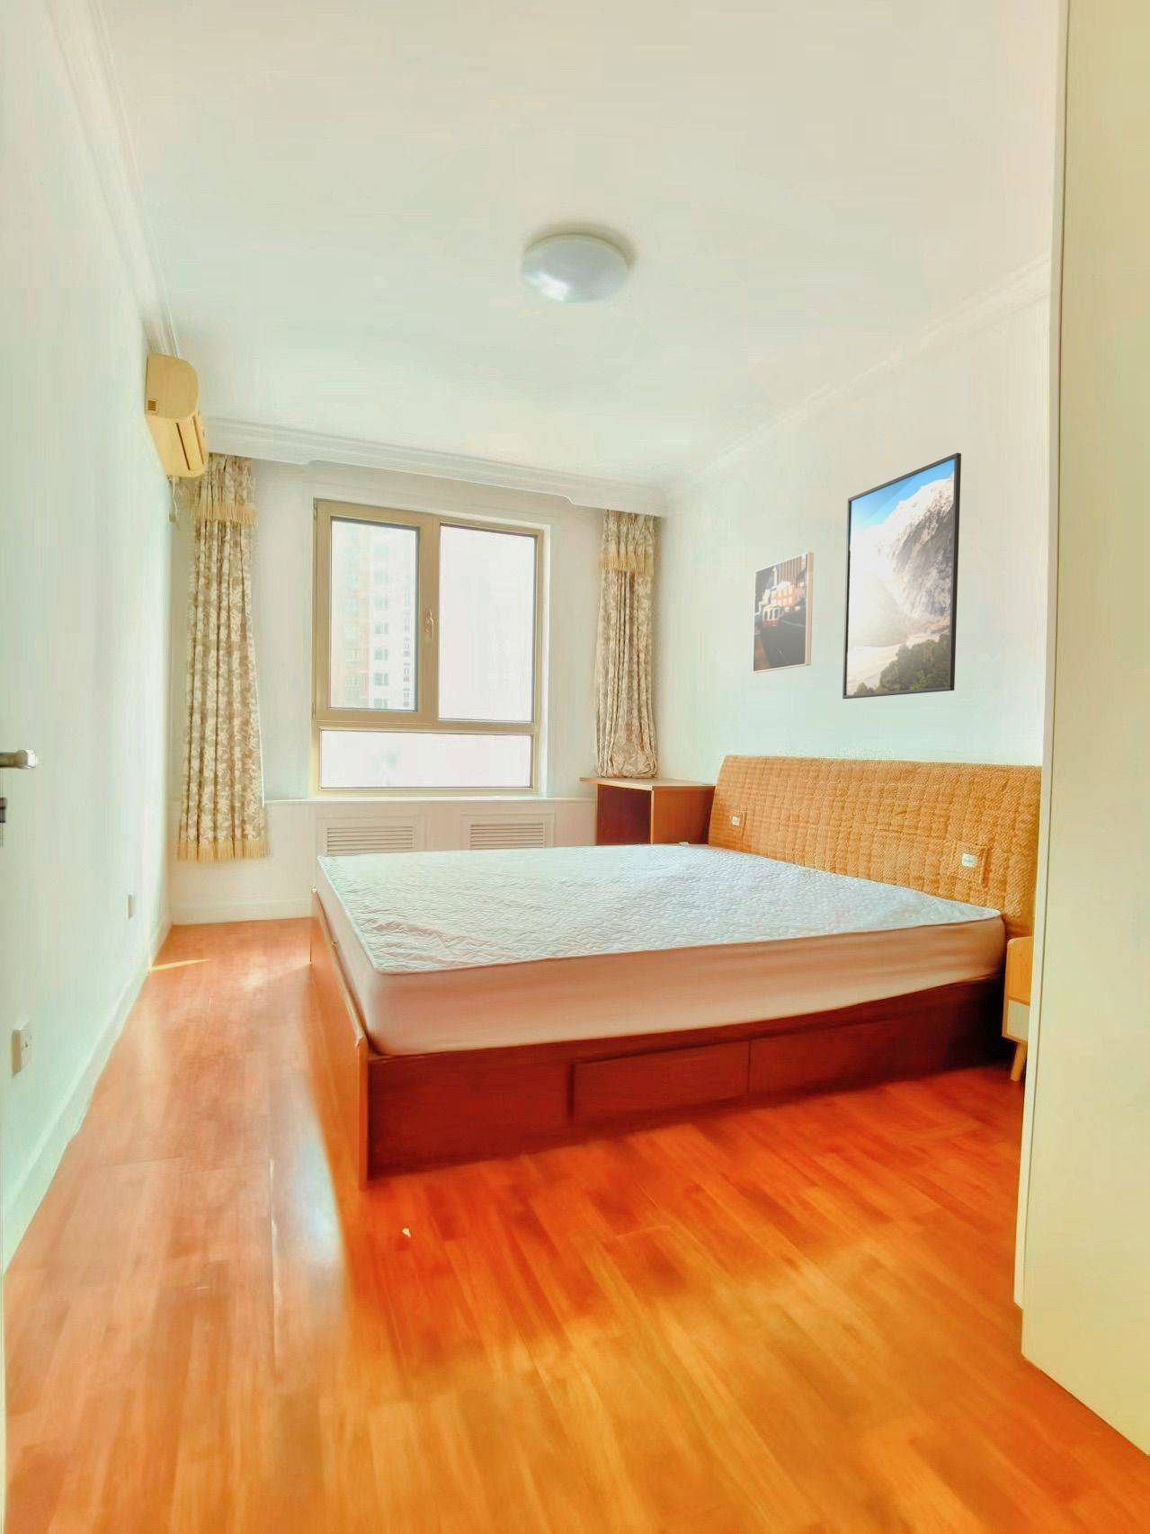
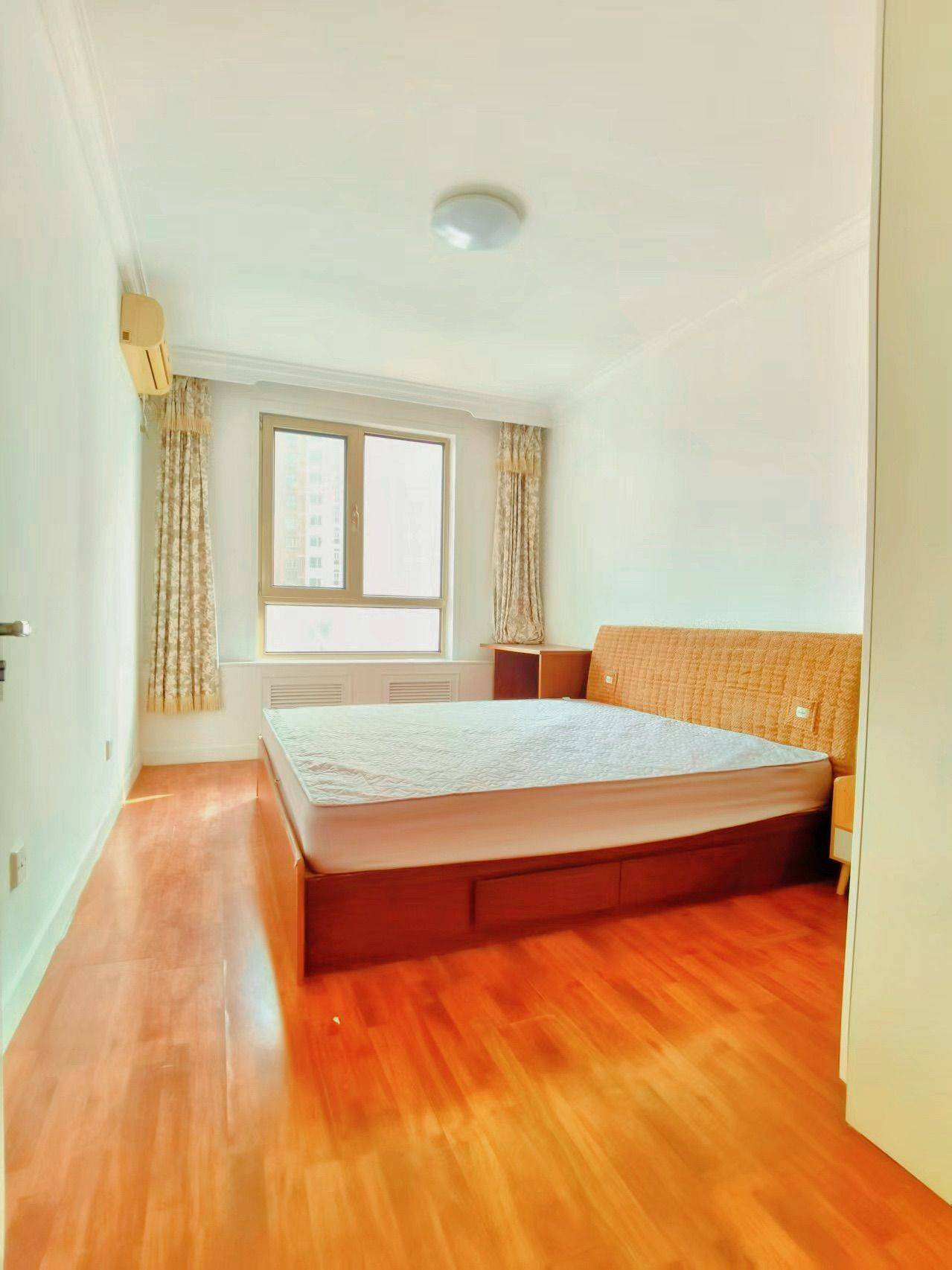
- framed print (896, 586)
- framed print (782, 615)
